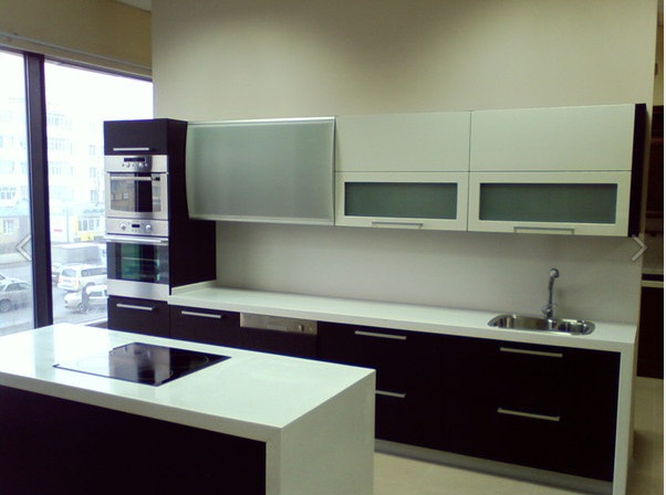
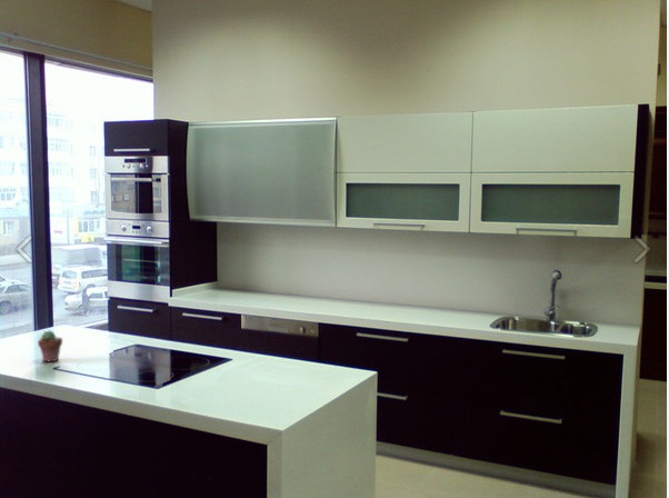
+ potted succulent (50, 345)
